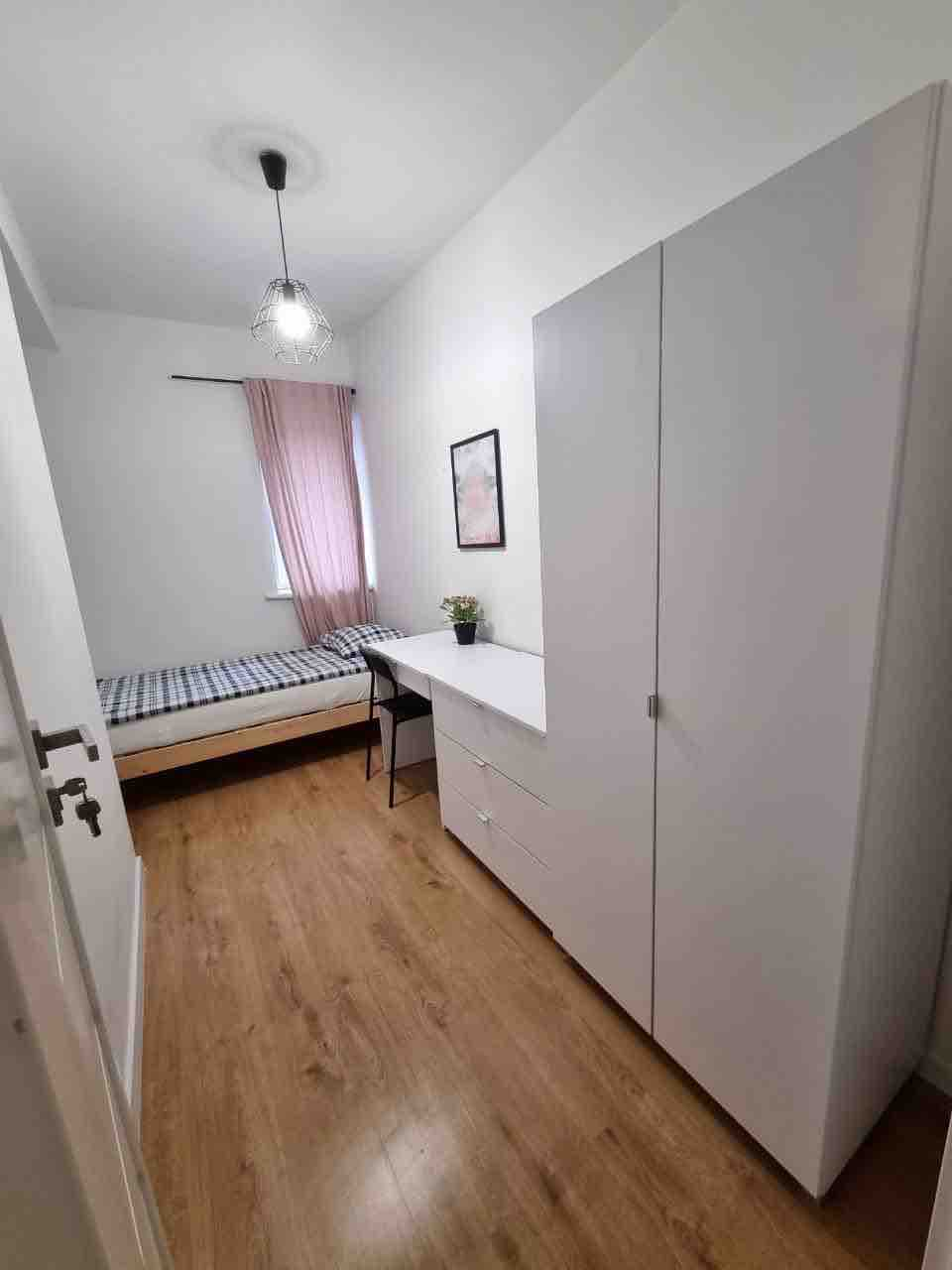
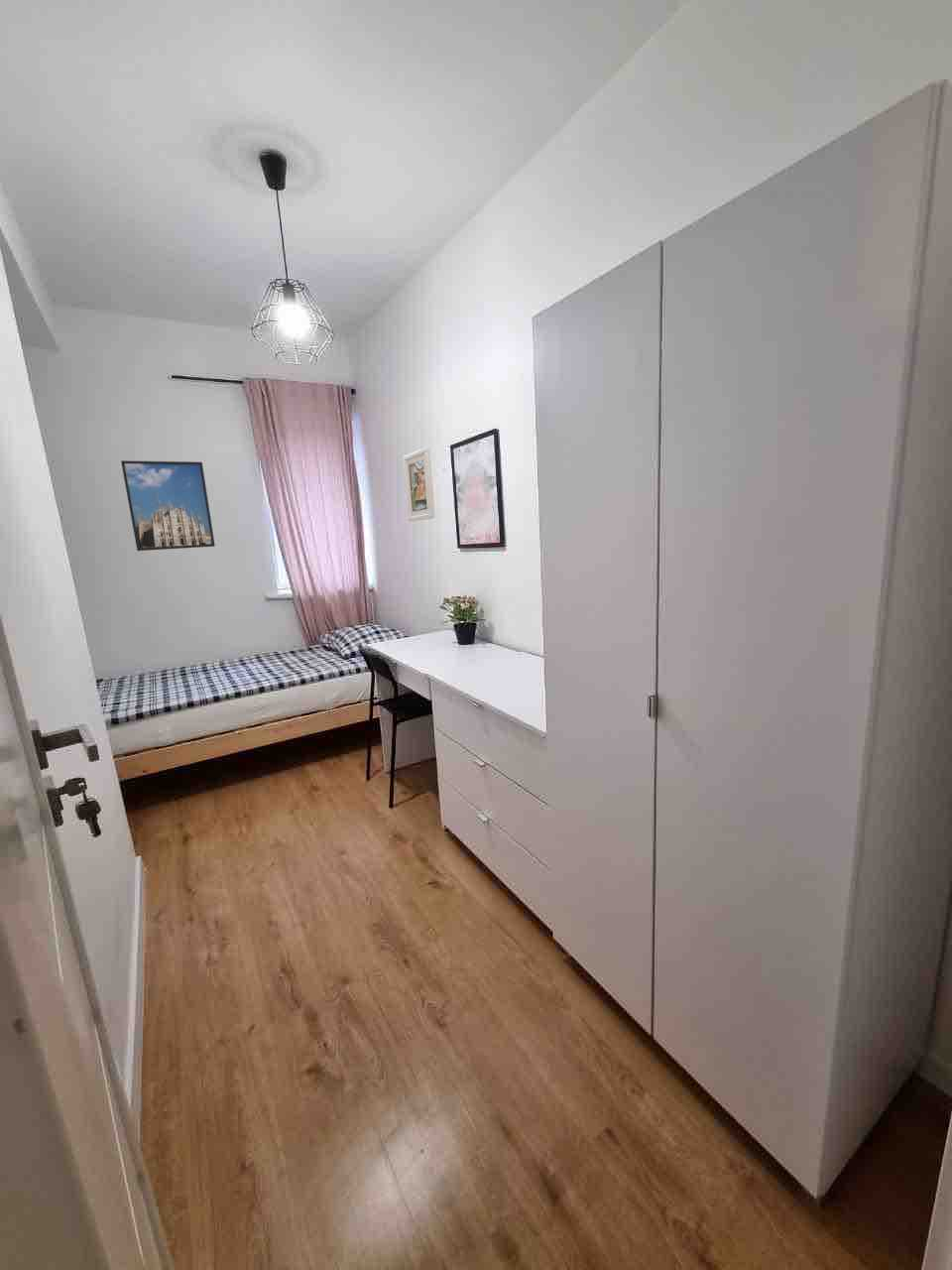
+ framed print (170, 505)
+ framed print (418, 486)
